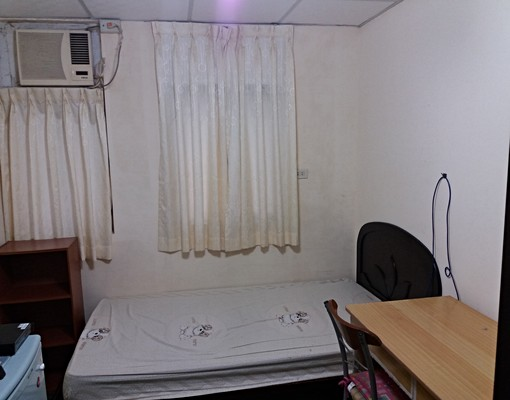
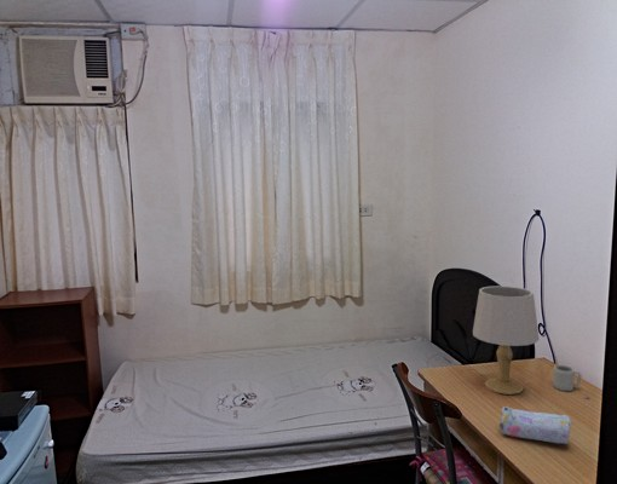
+ table lamp (504, 339)
+ pencil case (534, 424)
+ cup (566, 378)
